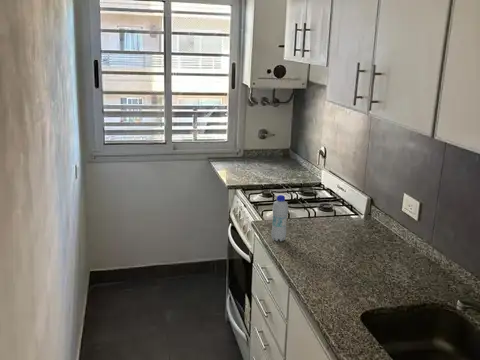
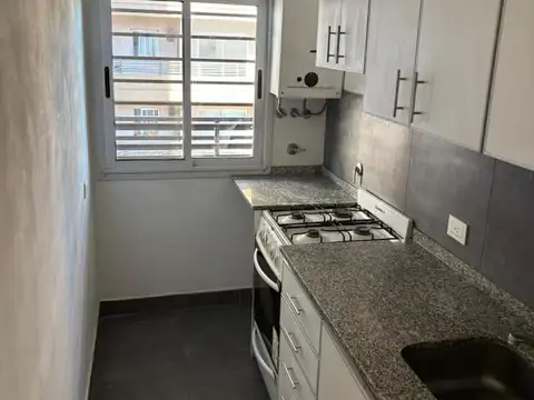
- bottle (279, 217)
